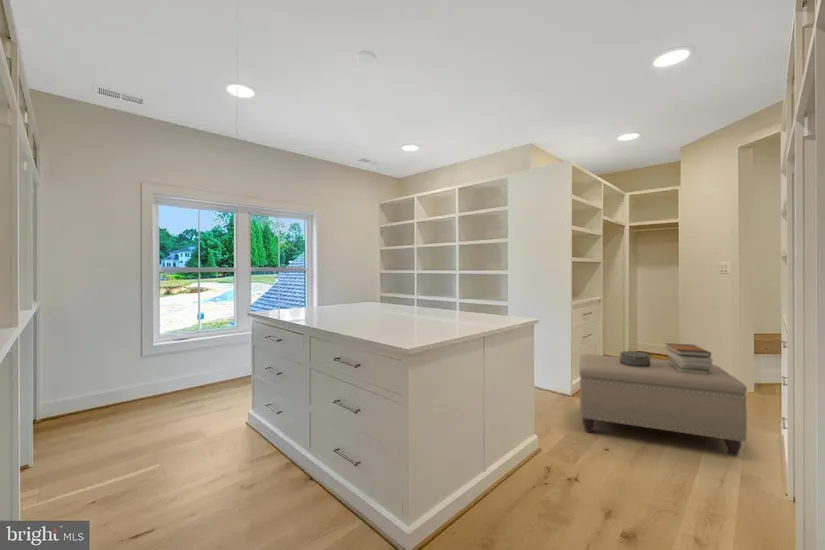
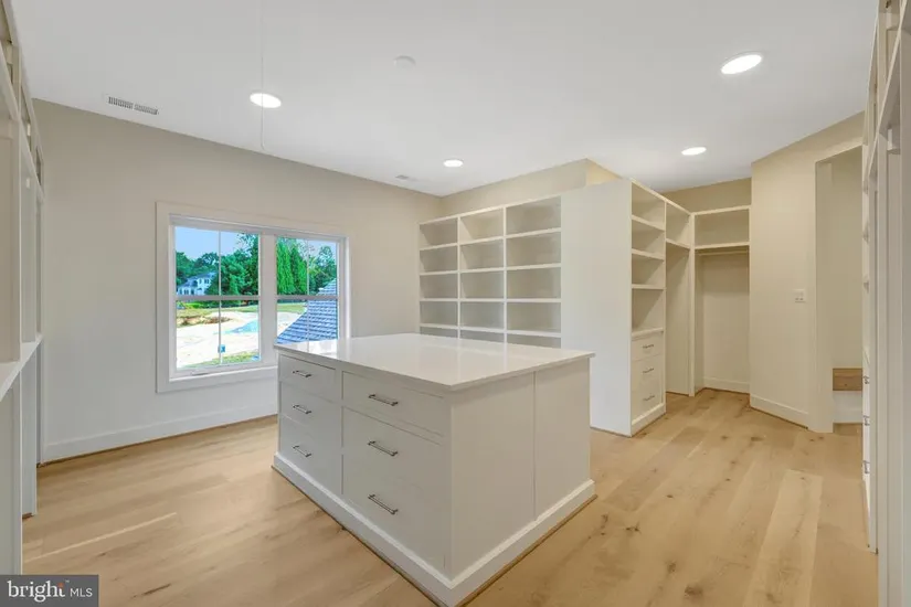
- decorative box (634, 358)
- book stack (687, 357)
- ottoman (650, 397)
